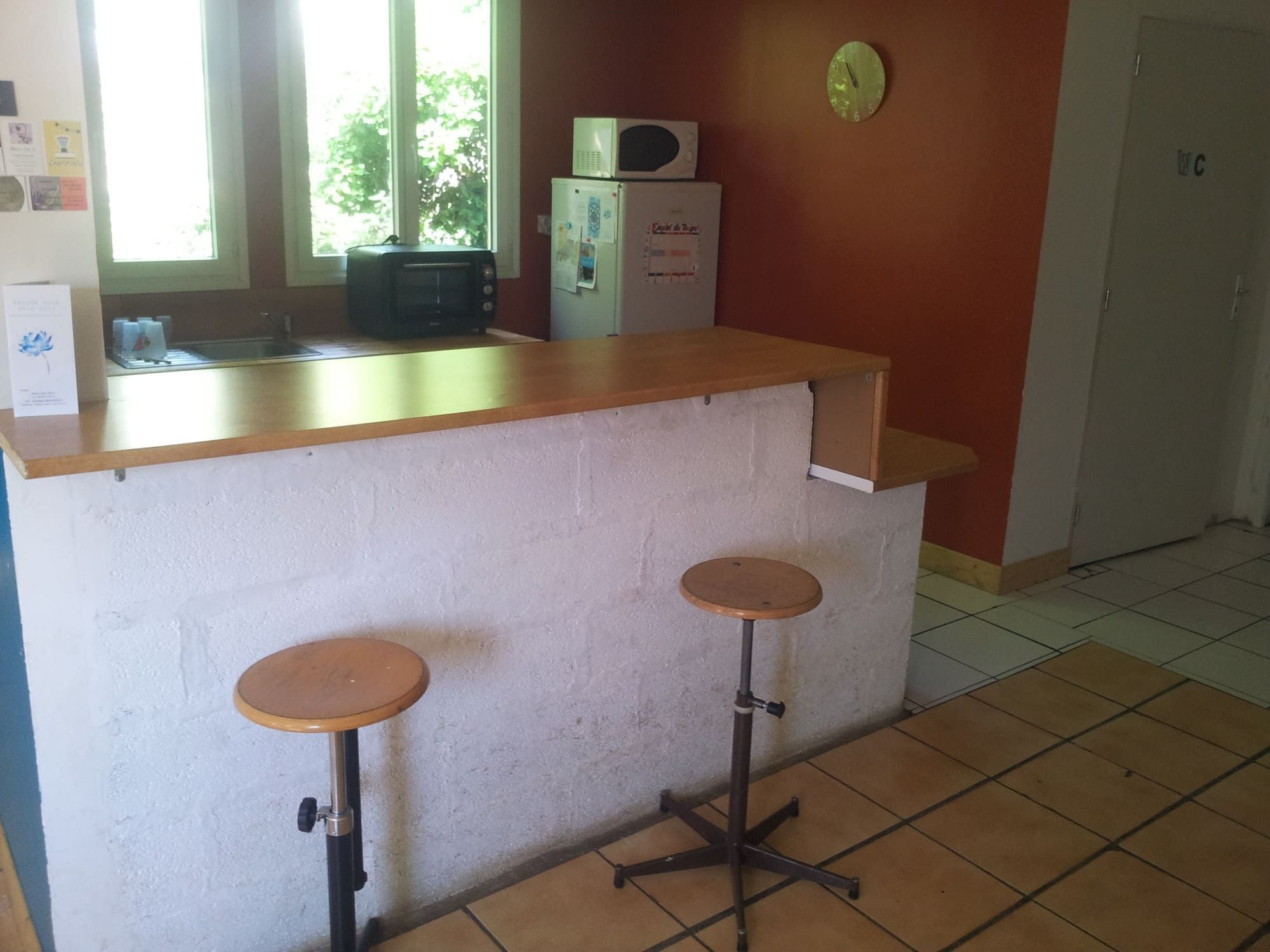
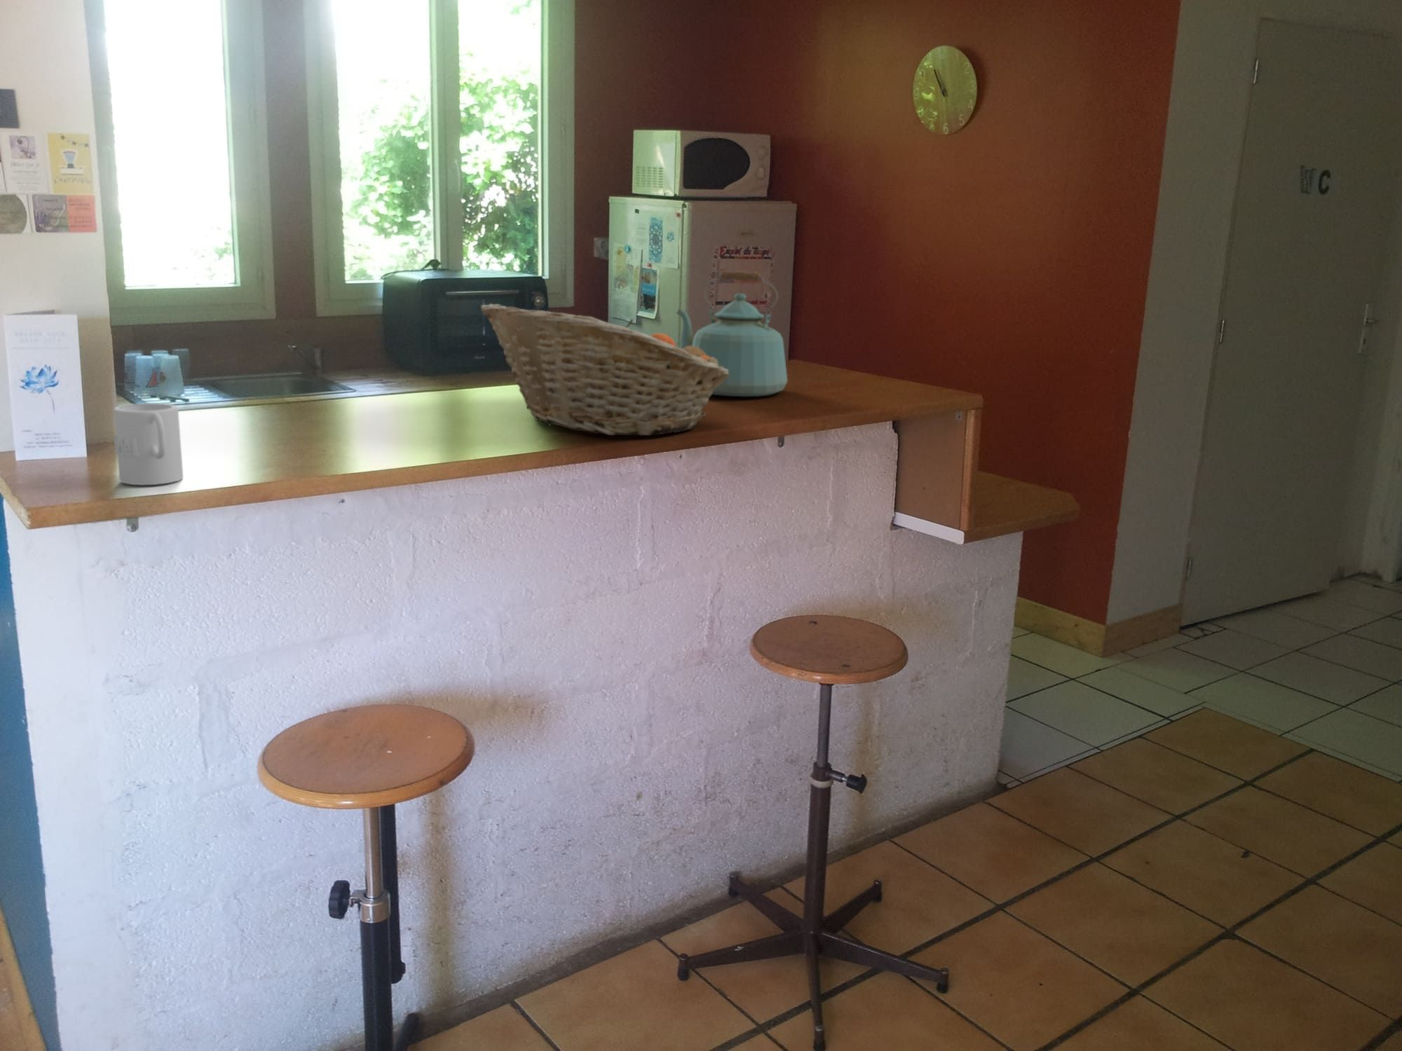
+ kettle (729, 331)
+ fruit basket (603, 363)
+ mug (152, 446)
